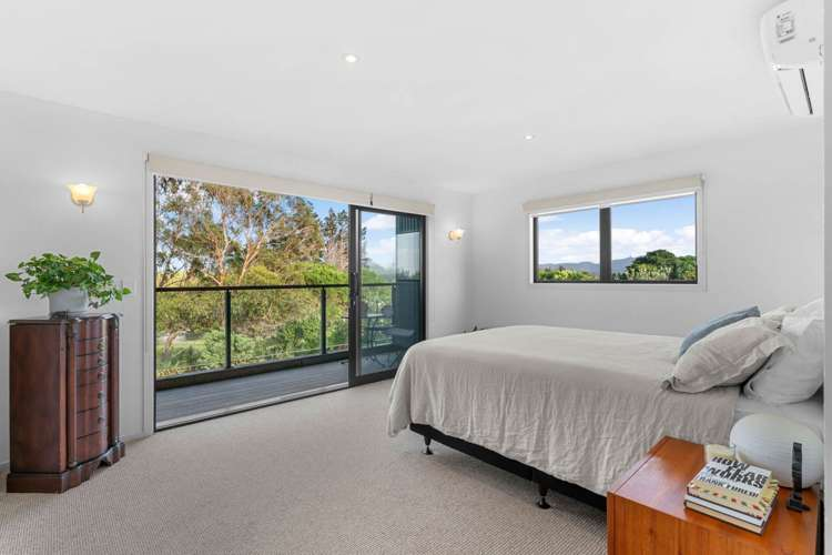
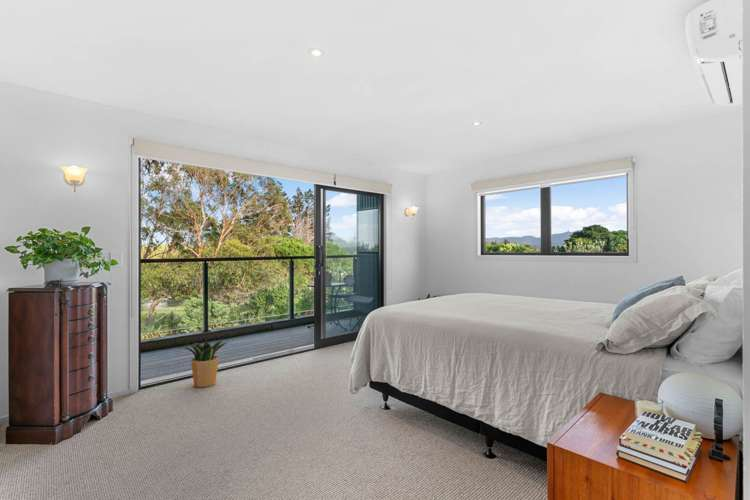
+ potted plant (206, 362)
